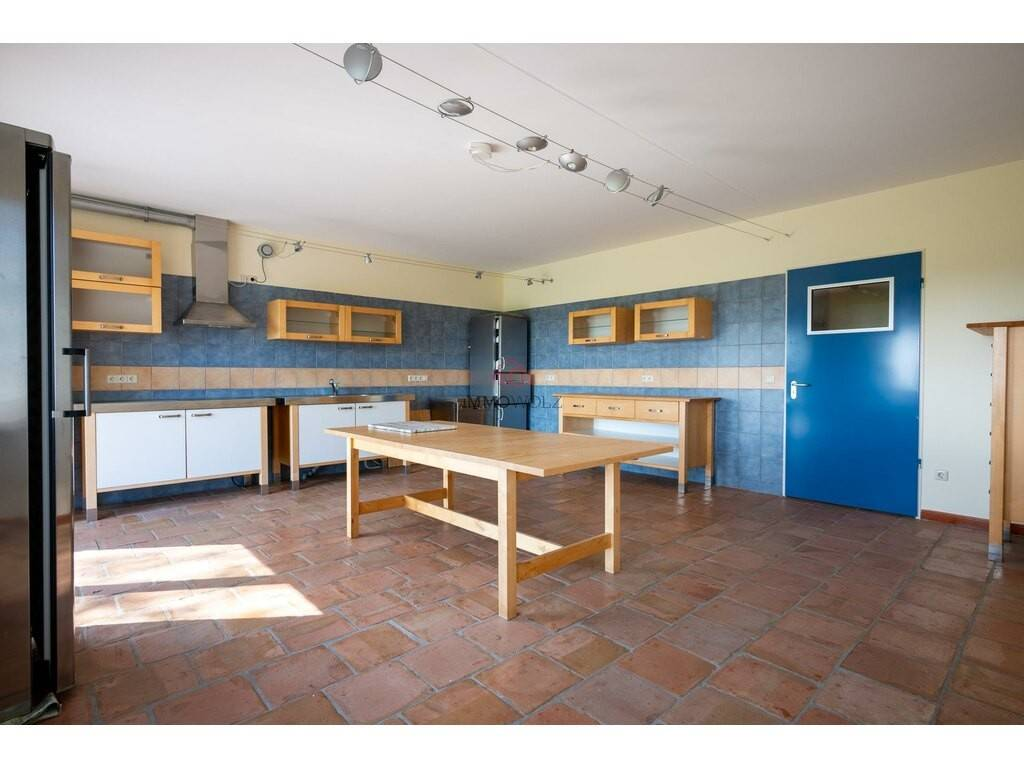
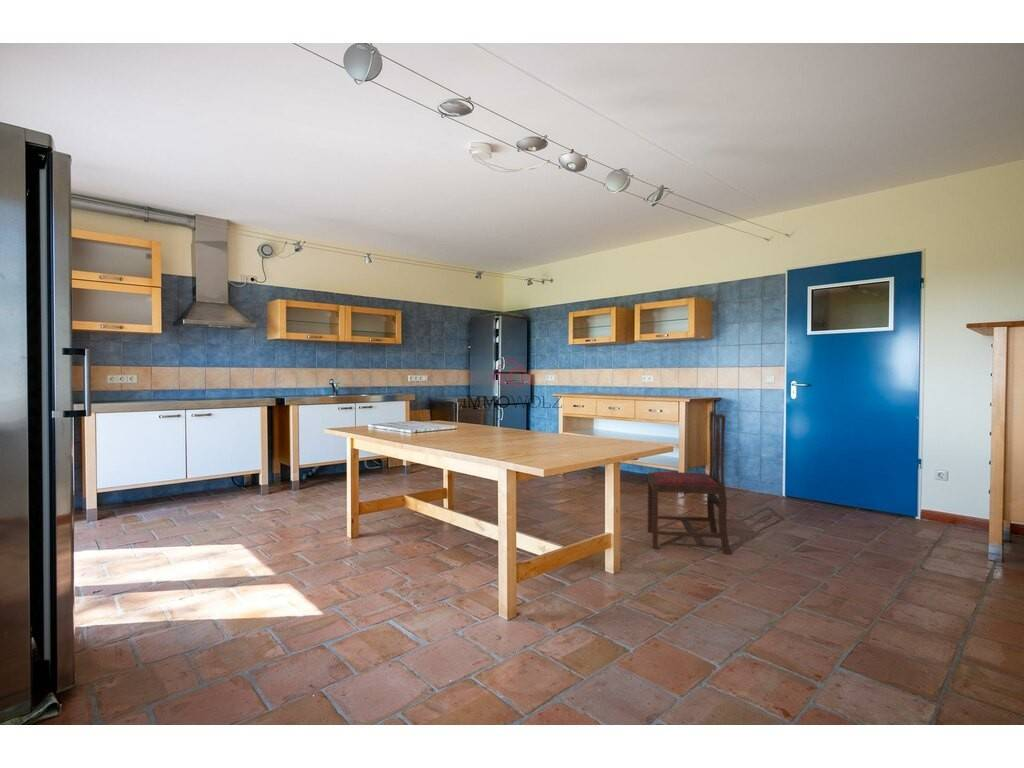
+ dining chair (686, 476)
